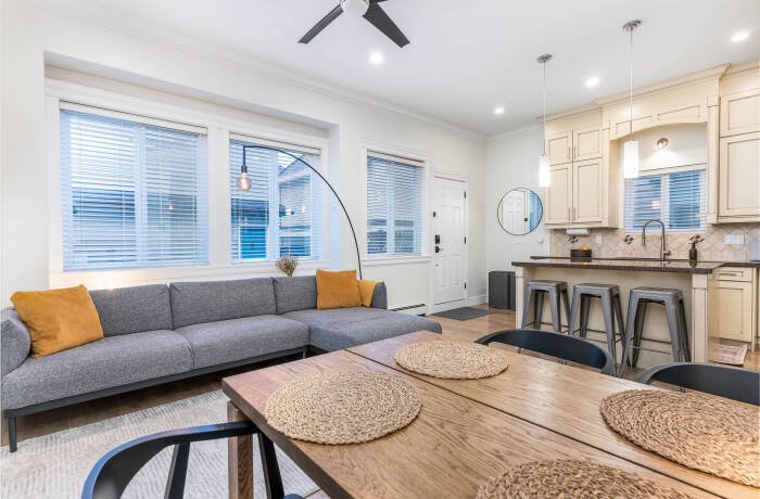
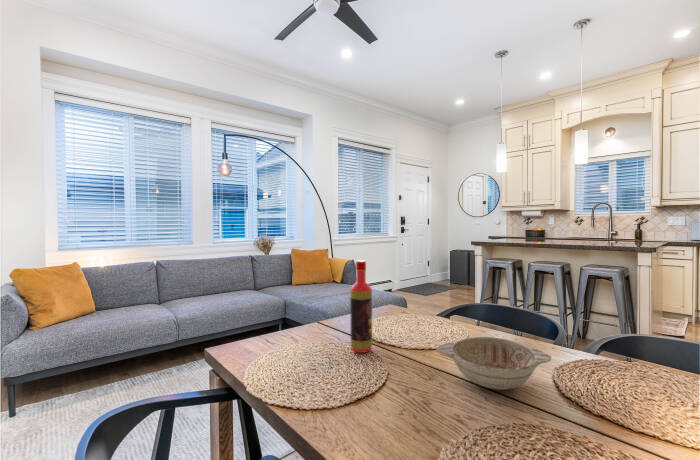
+ bottle (361, 305)
+ decorative bowl (491, 365)
